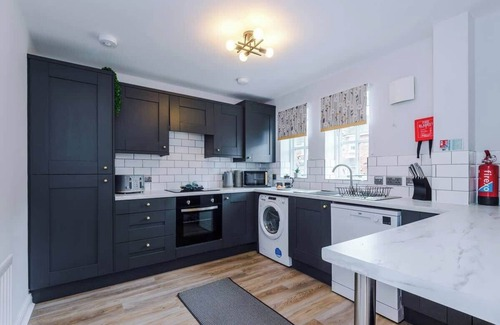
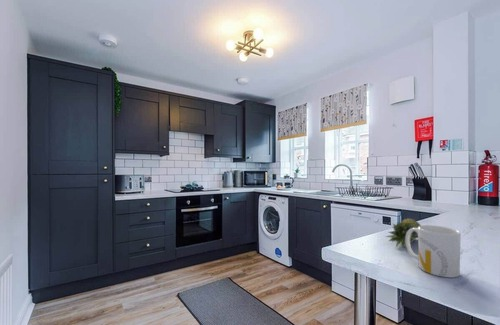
+ mug (430, 248)
+ fruit (404, 231)
